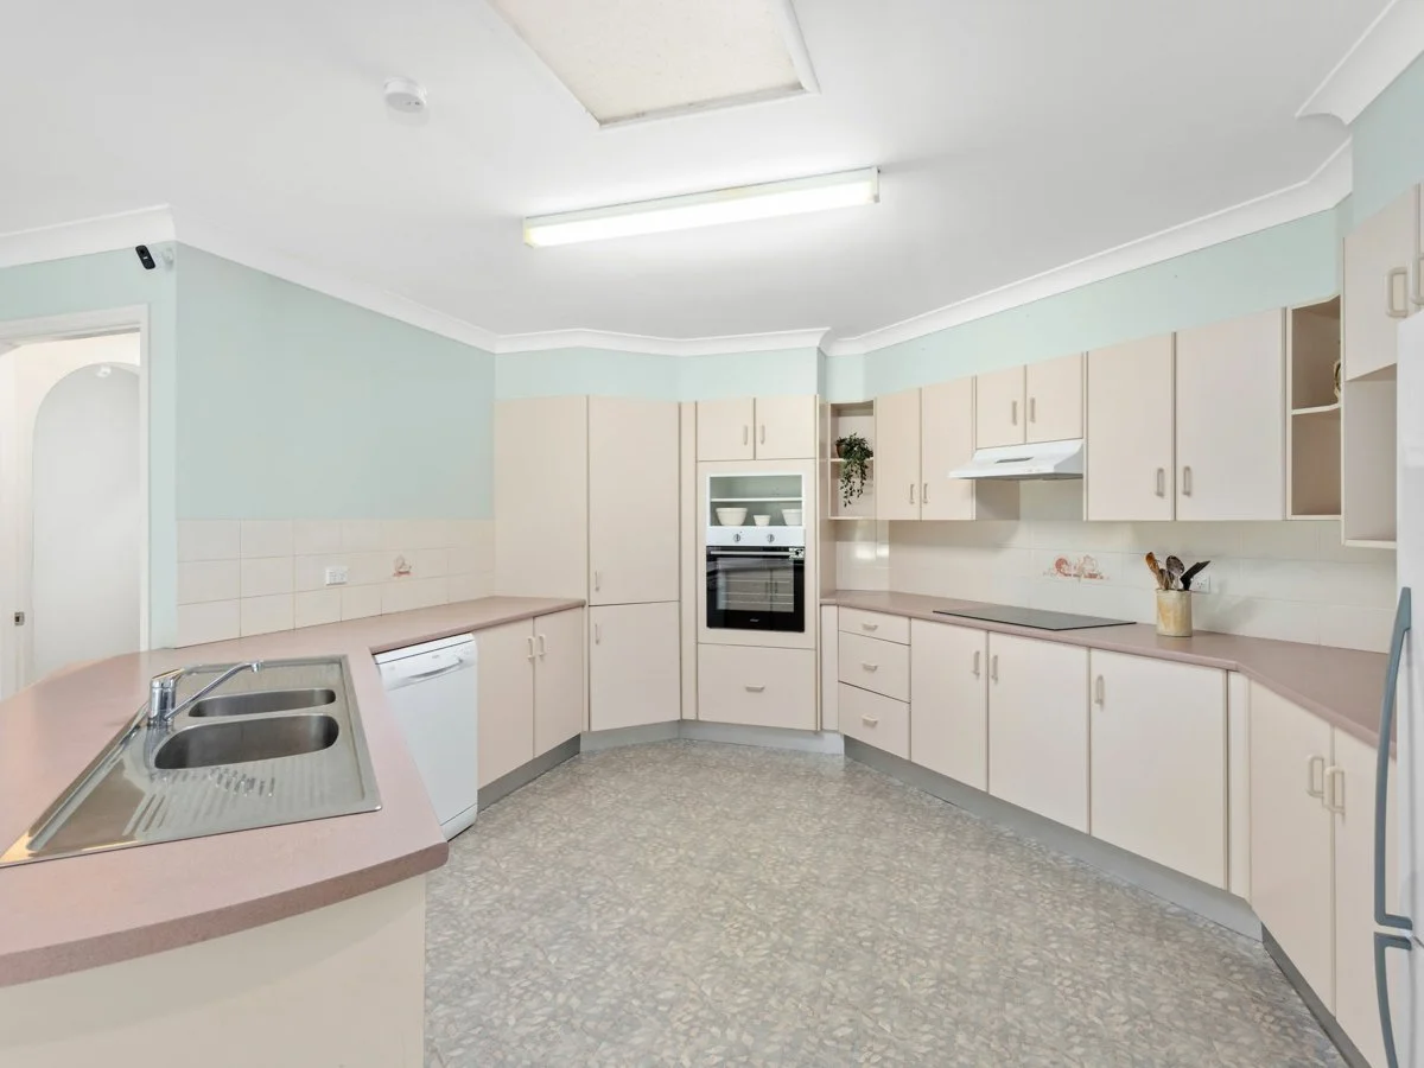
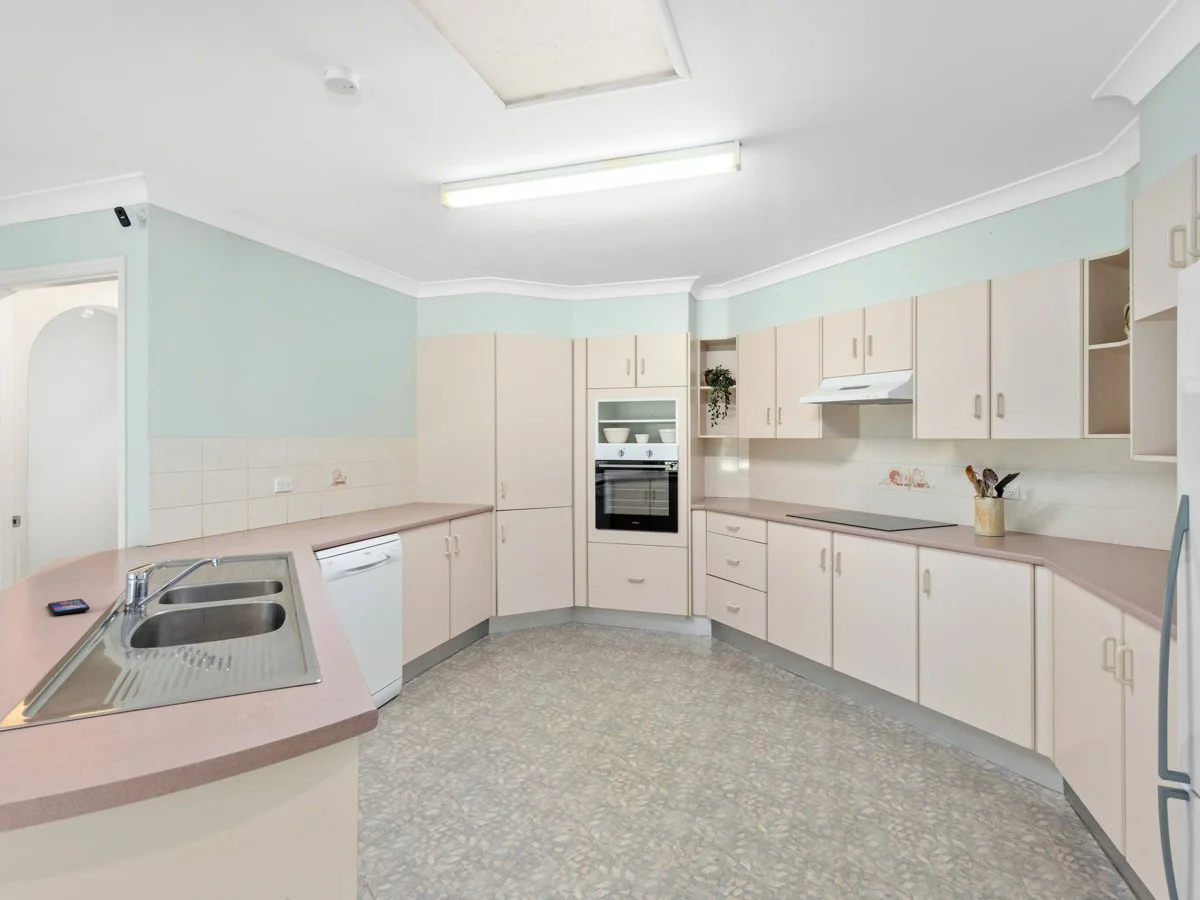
+ smartphone (68, 606)
